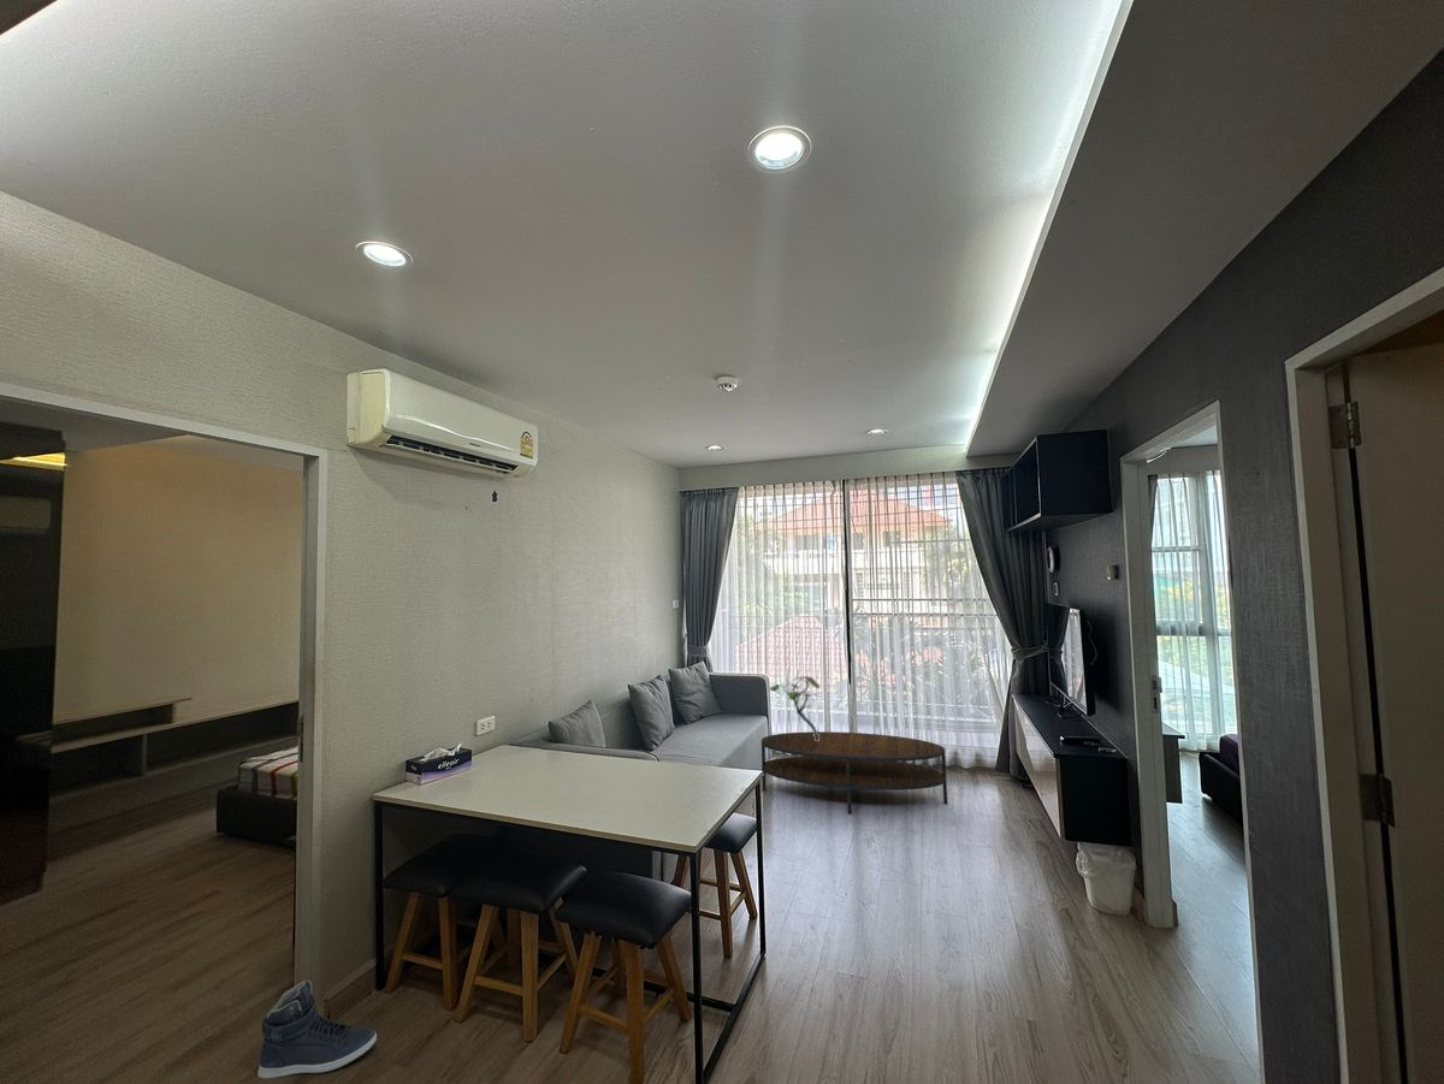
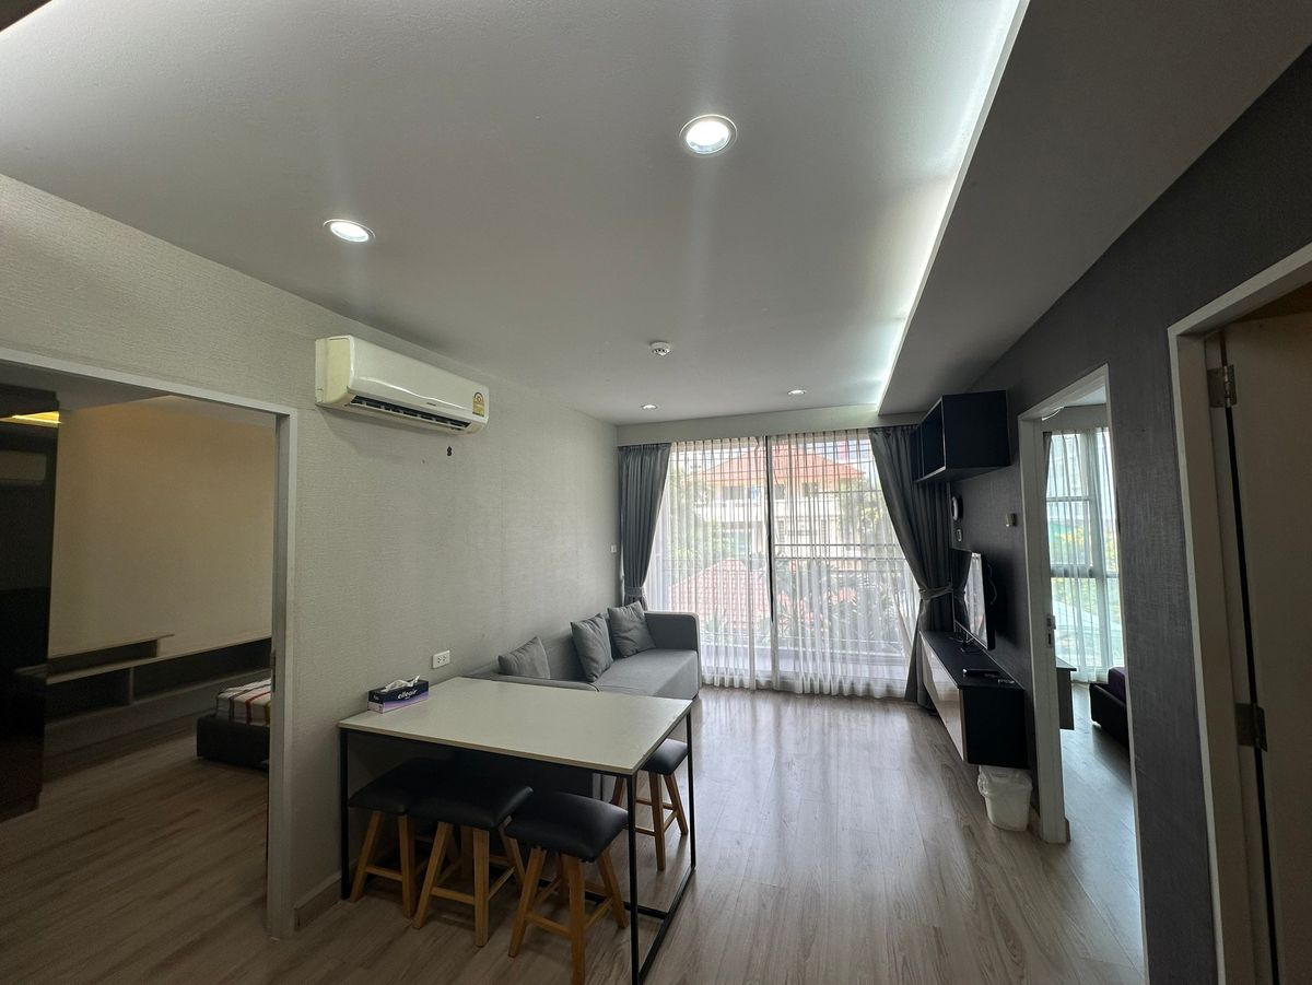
- potted plant (795, 706)
- coffee table (850, 770)
- sneaker (319, 1021)
